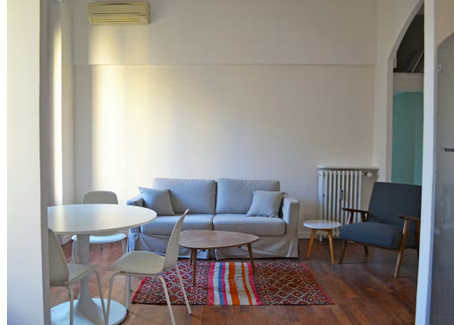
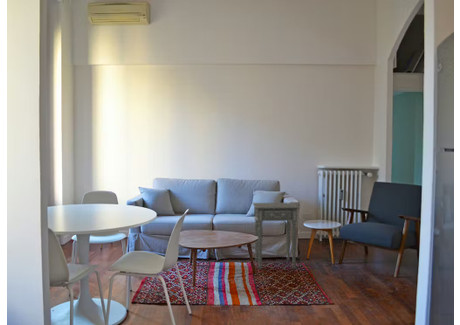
+ side table (286, 235)
